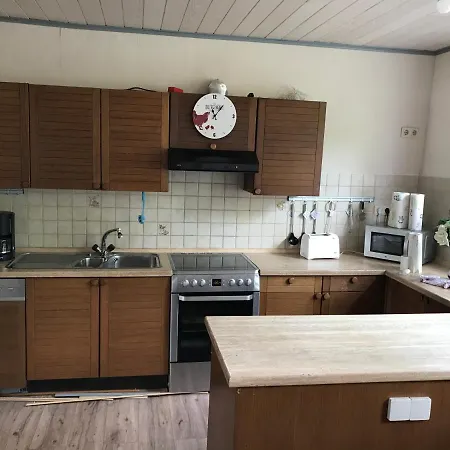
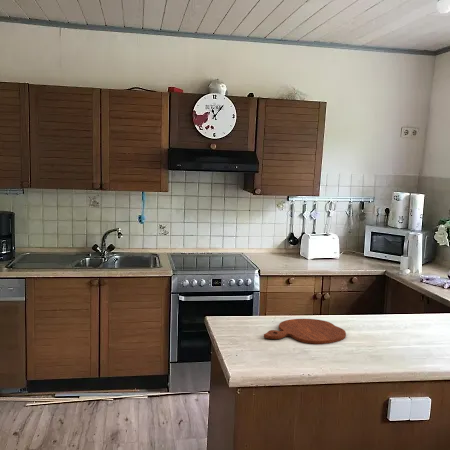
+ cutting board (301, 331)
